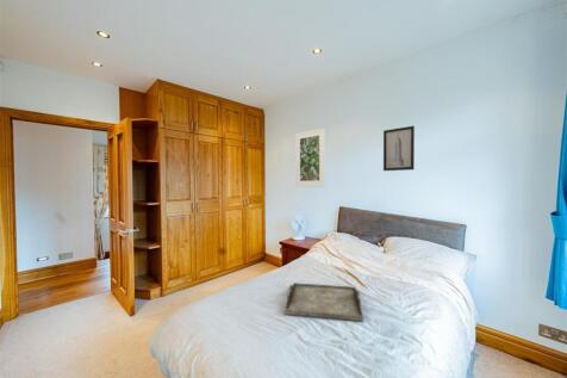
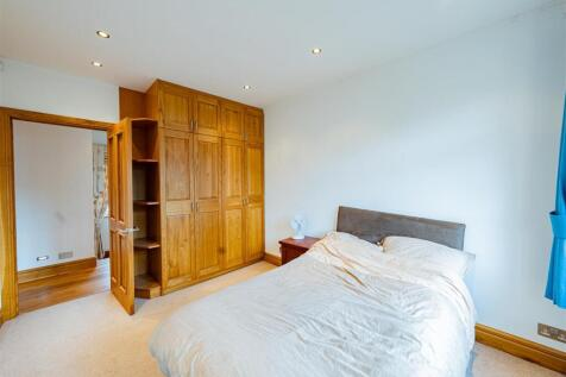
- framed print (309, 159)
- serving tray (323, 295)
- wall art (398, 149)
